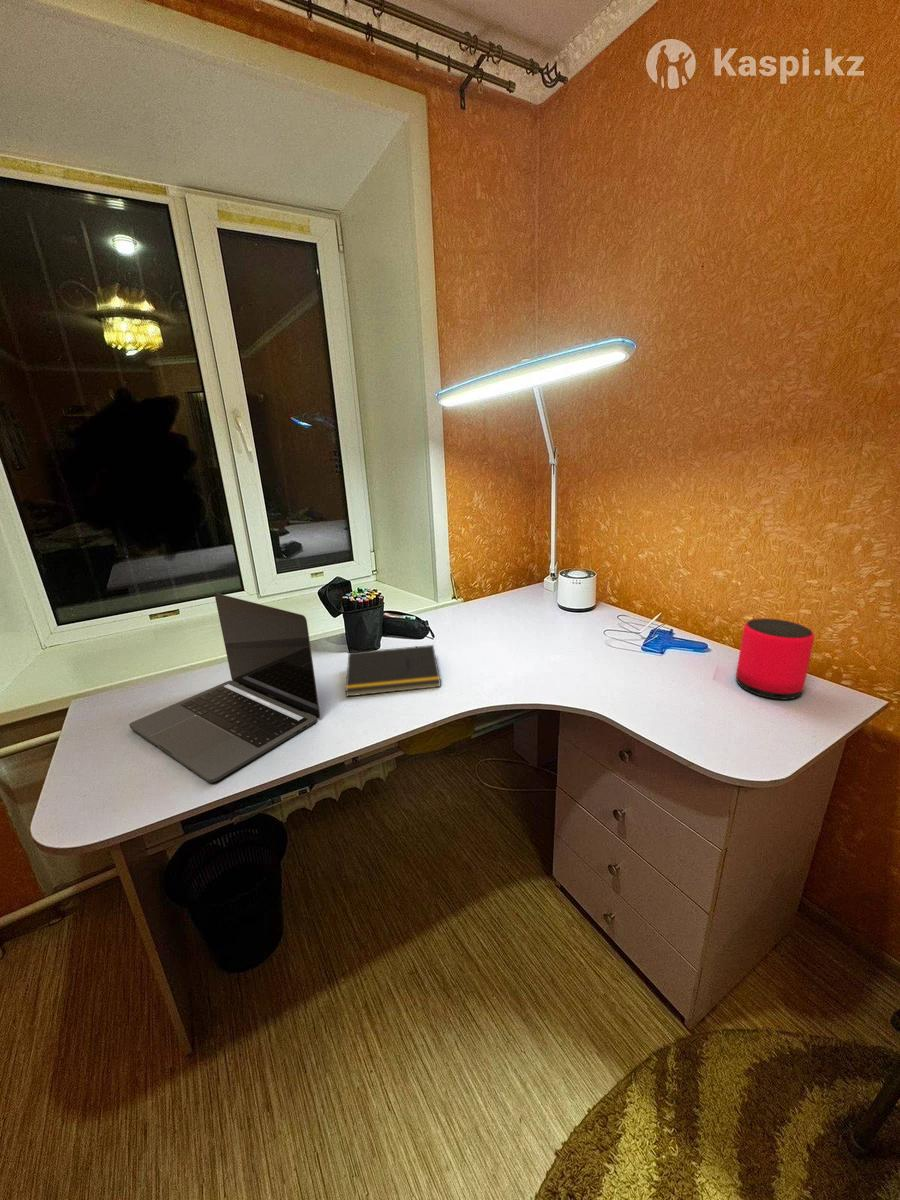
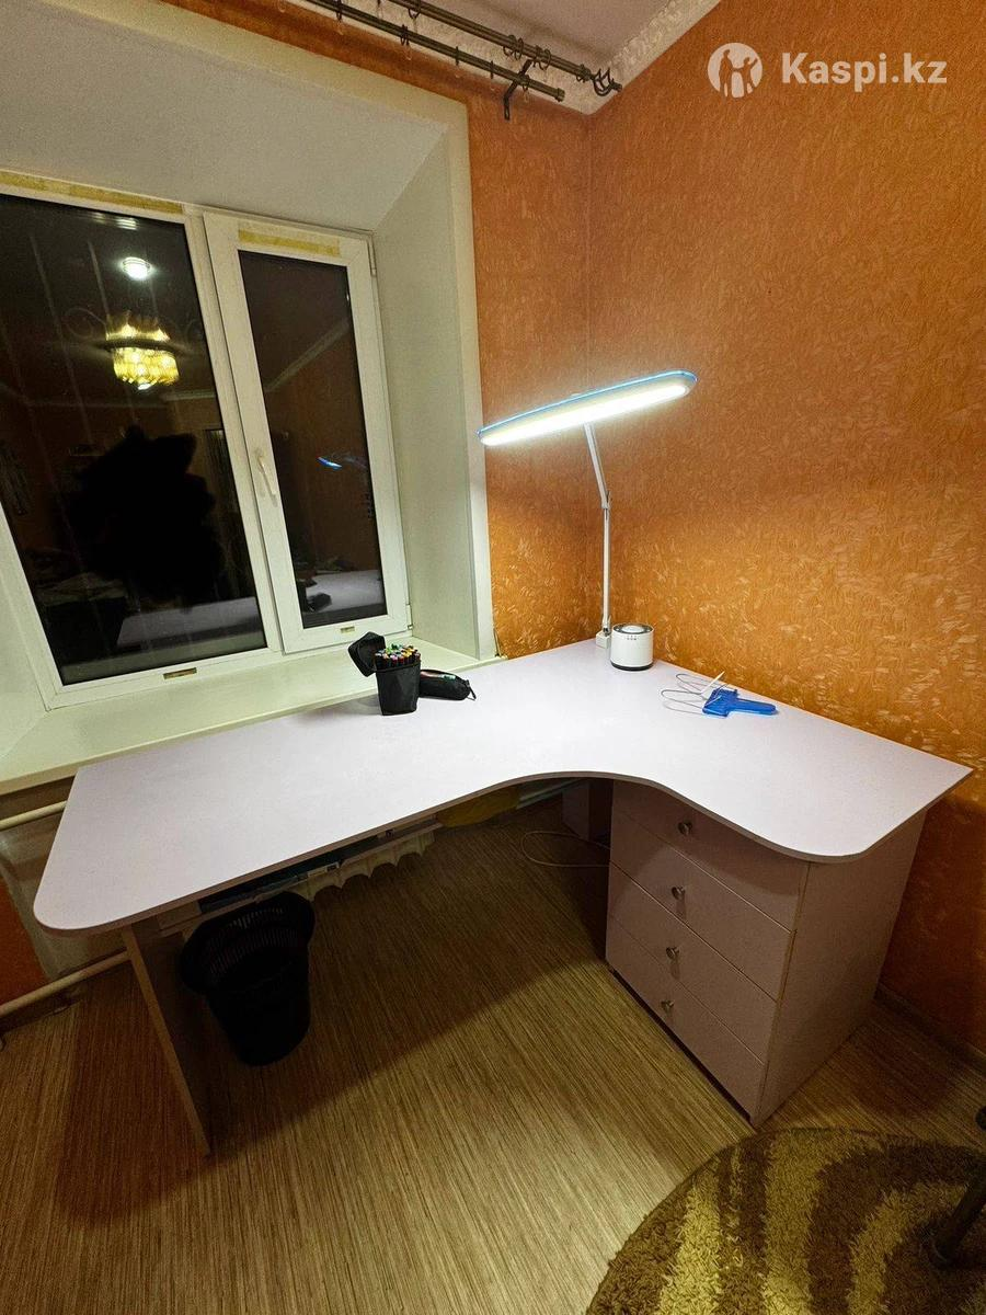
- laptop (217, 685)
- speaker (773, 657)
- notepad (392, 668)
